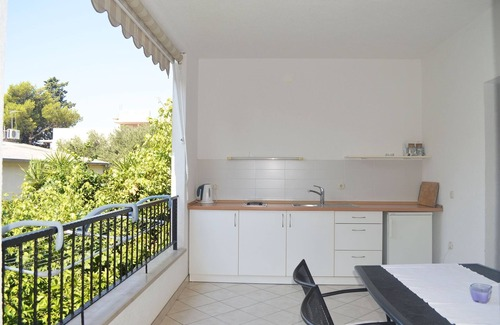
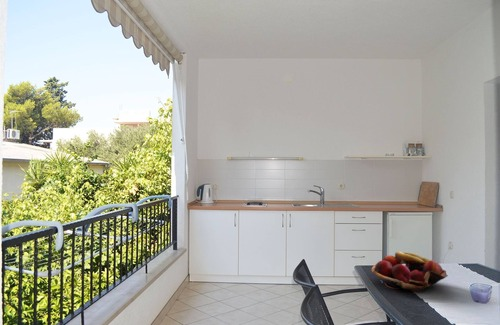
+ fruit basket (407, 269)
